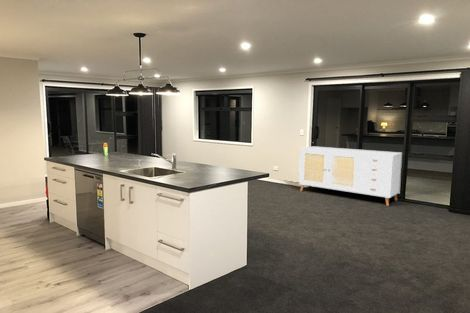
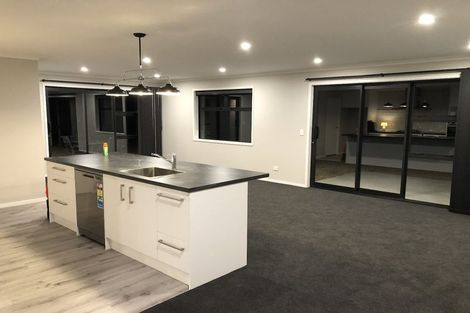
- sideboard (346, 173)
